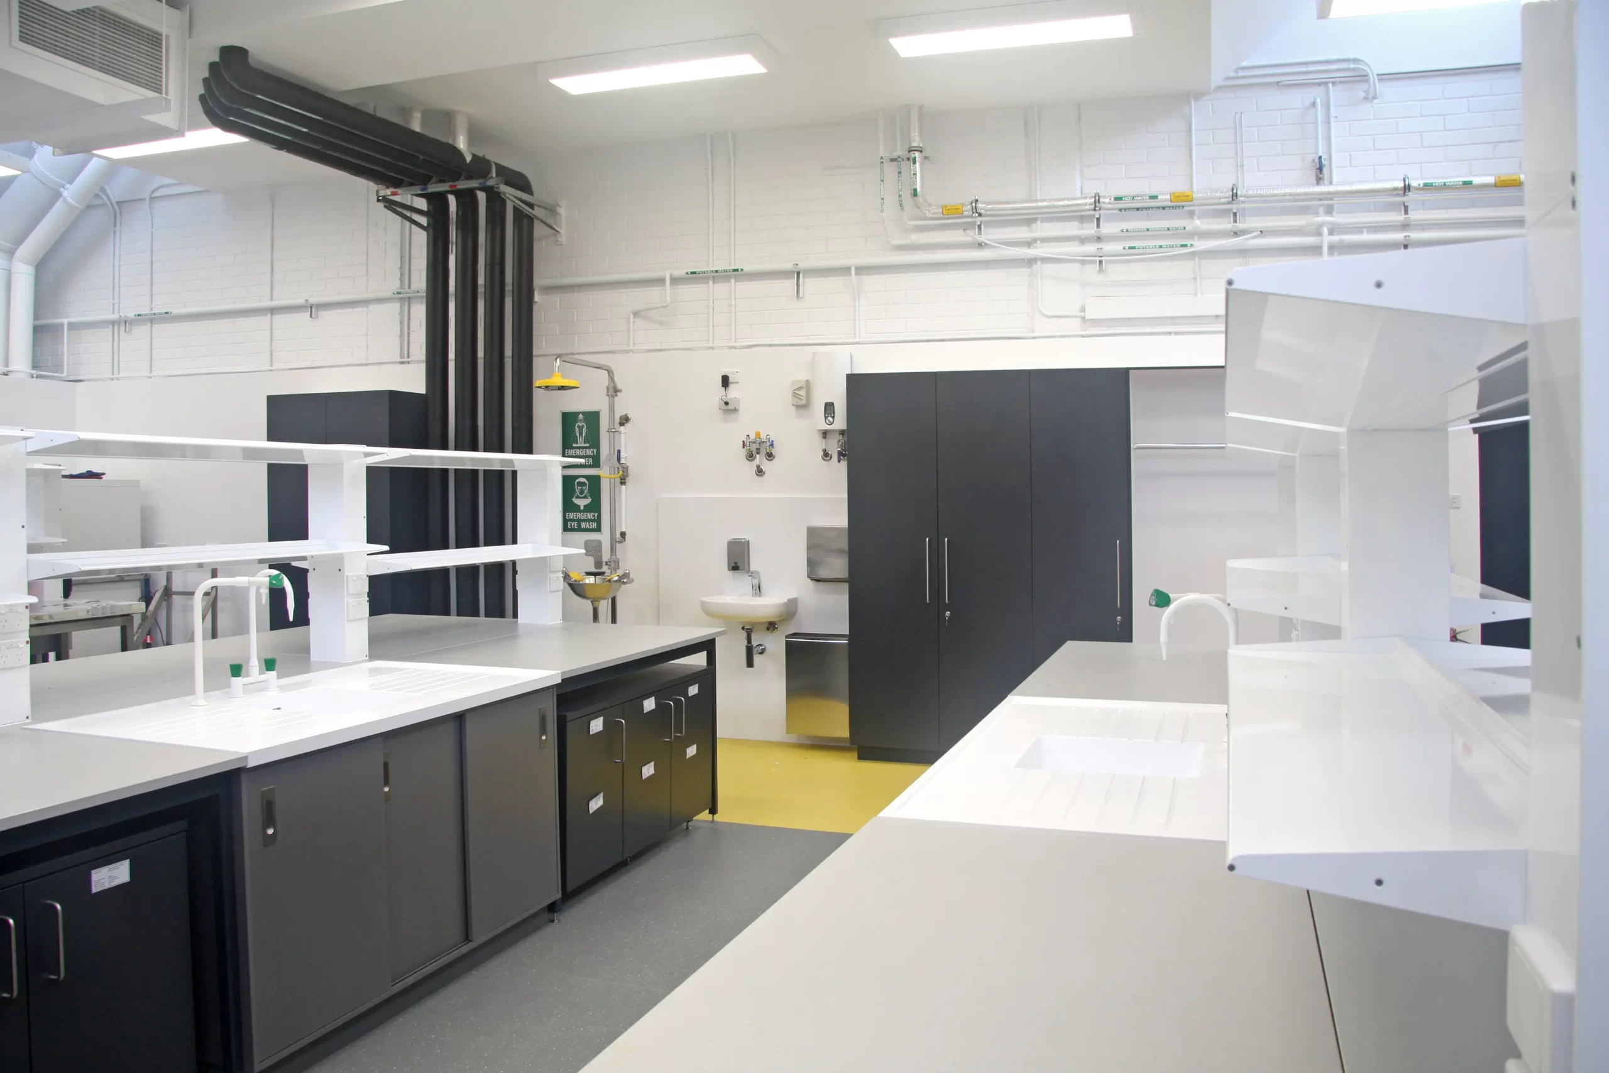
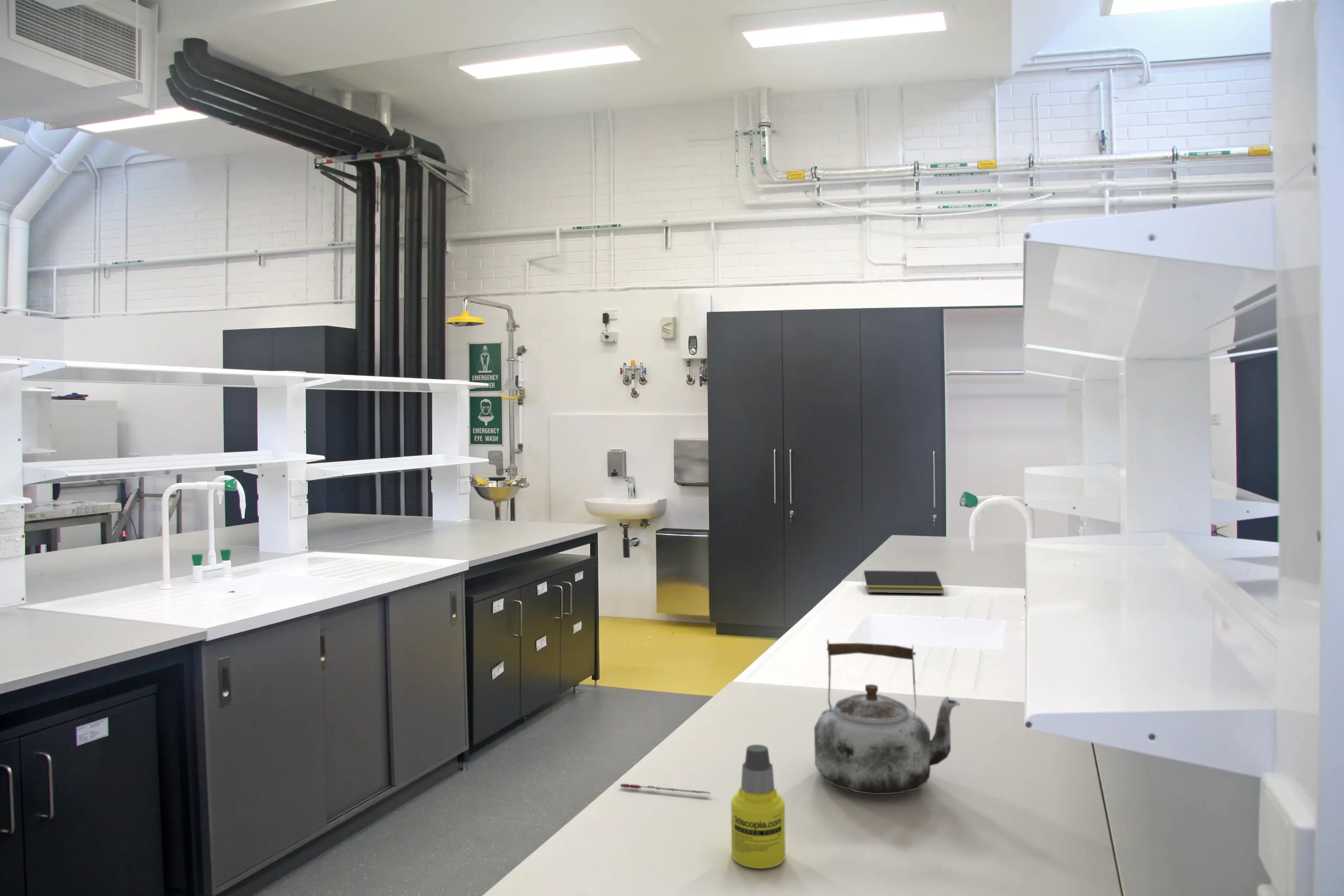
+ kettle (886, 712)
+ pen (665, 788)
+ notepad (902, 582)
+ bottle (758, 802)
